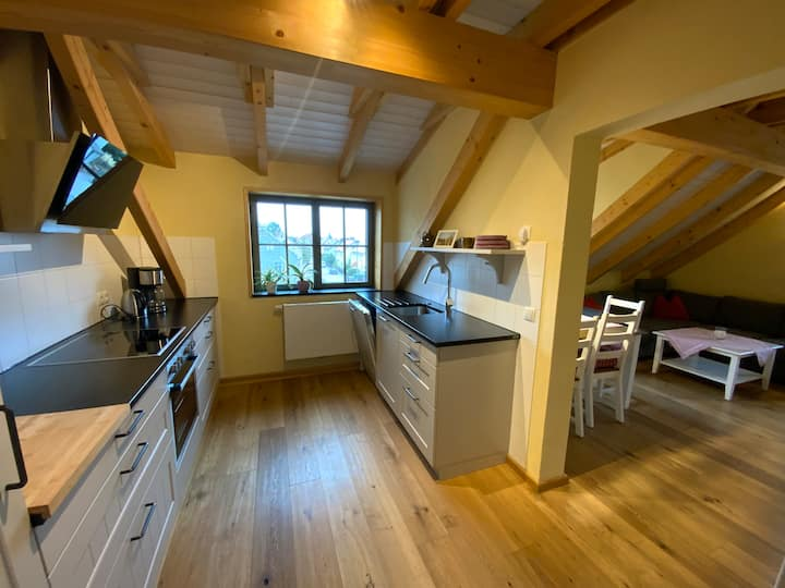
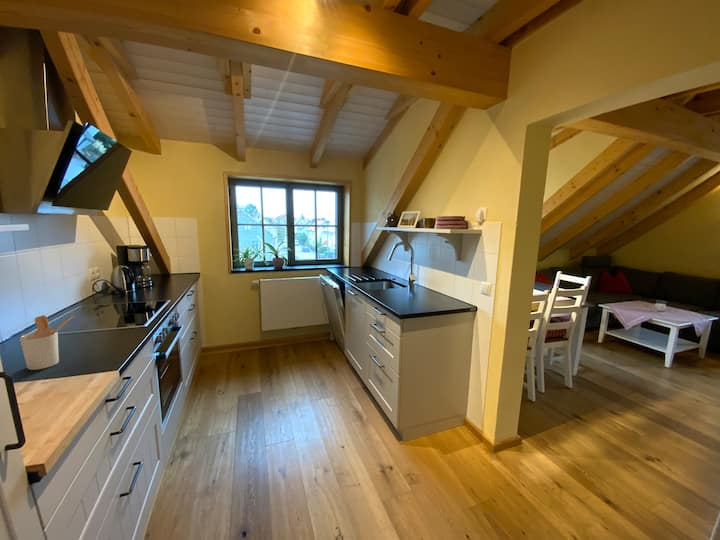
+ utensil holder (50, 340)
